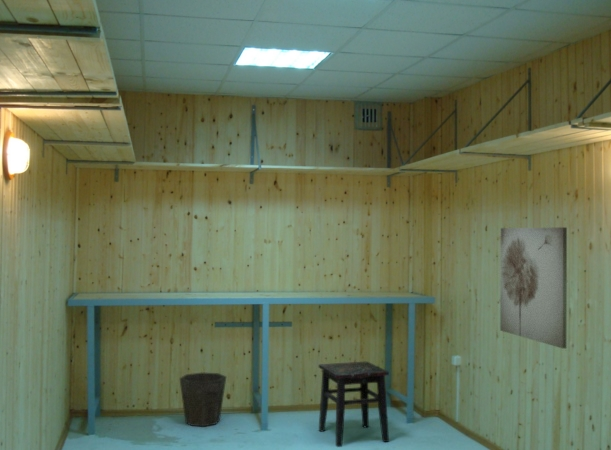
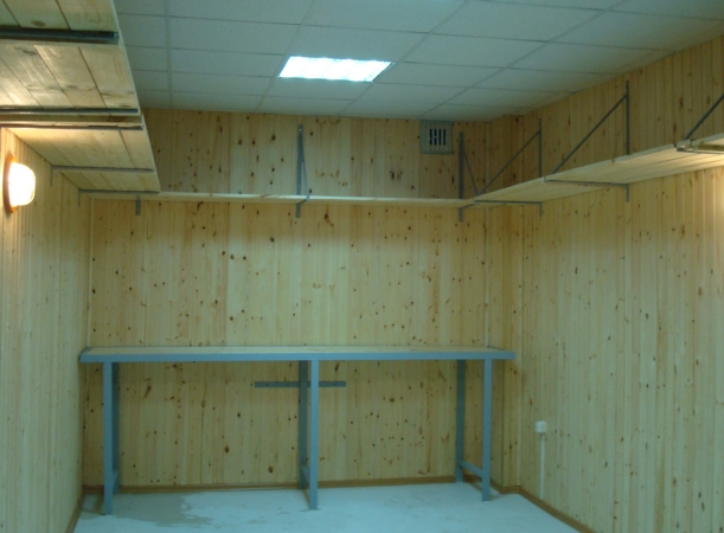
- wall art (530, 283)
- waste bin (202, 399)
- side table (352, 401)
